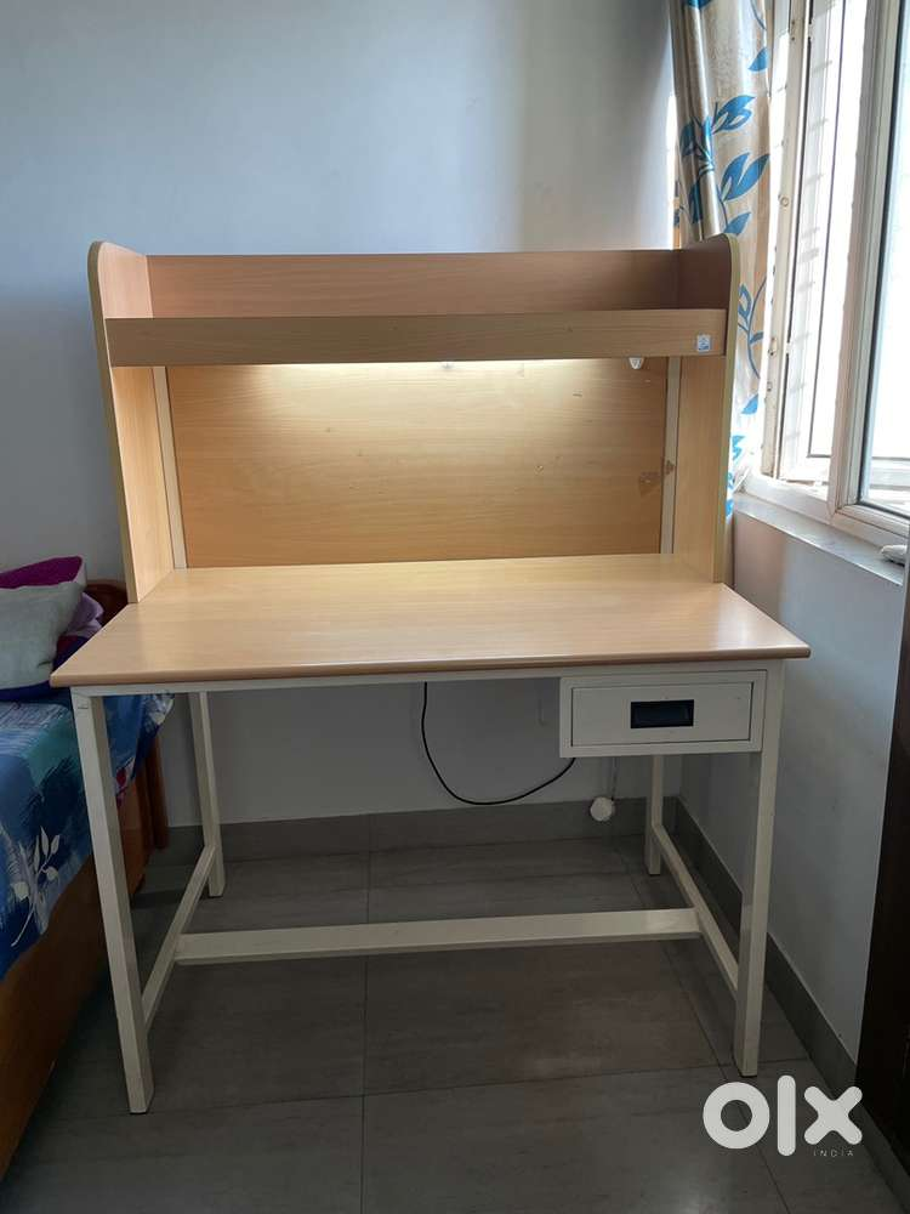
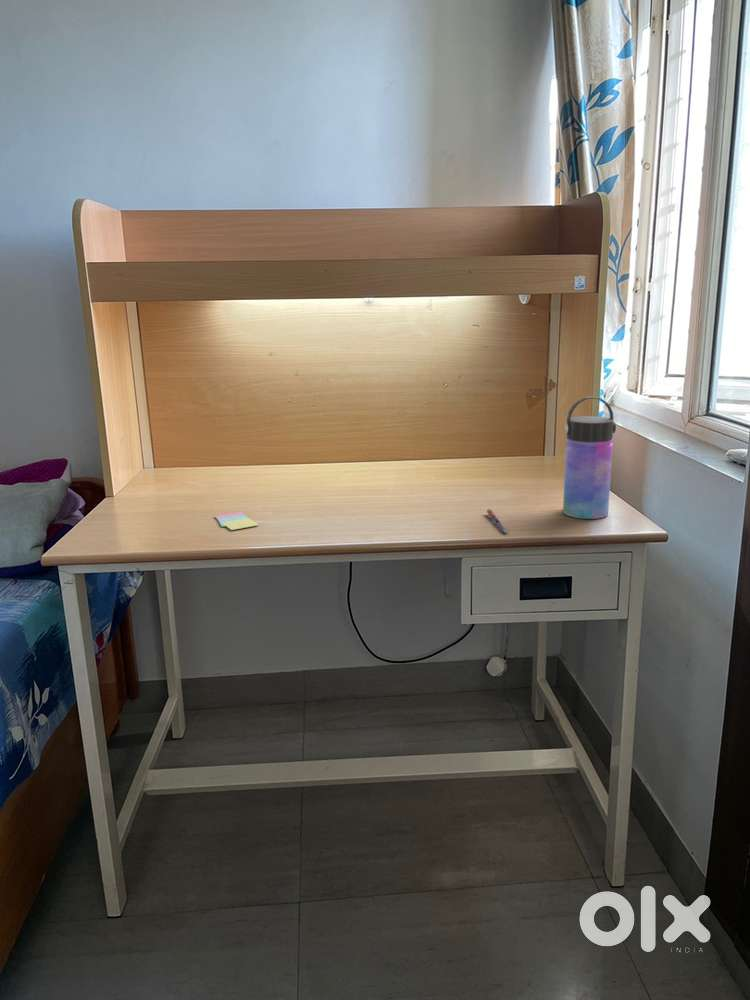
+ water bottle (588, 455)
+ pen (496, 520)
+ sticky notes (235, 520)
